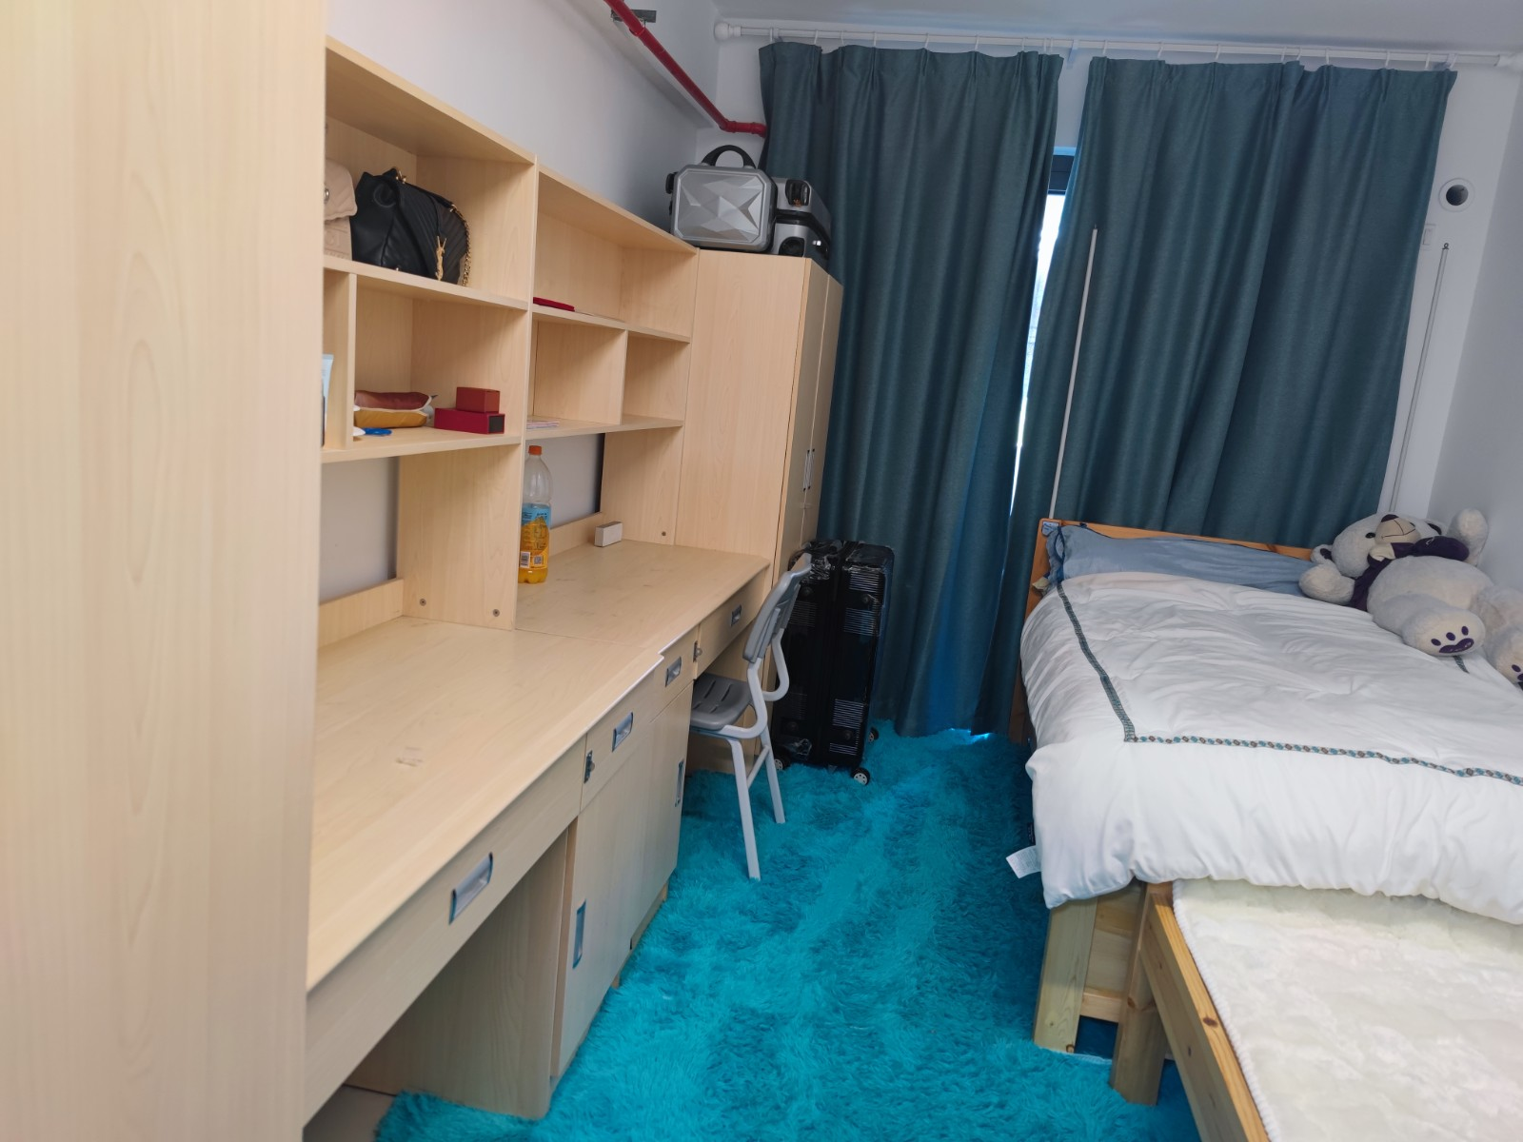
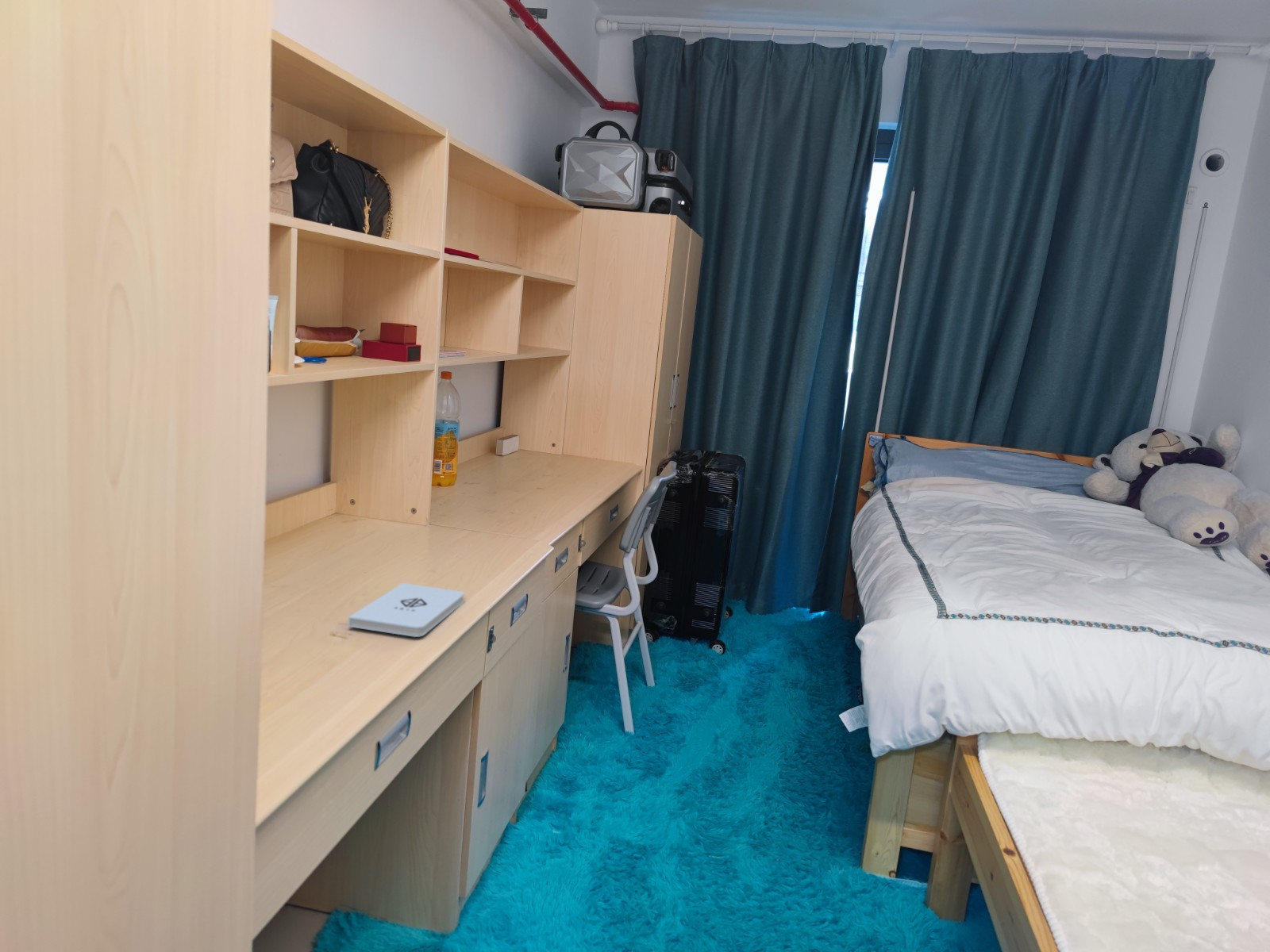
+ notepad (410, 608)
